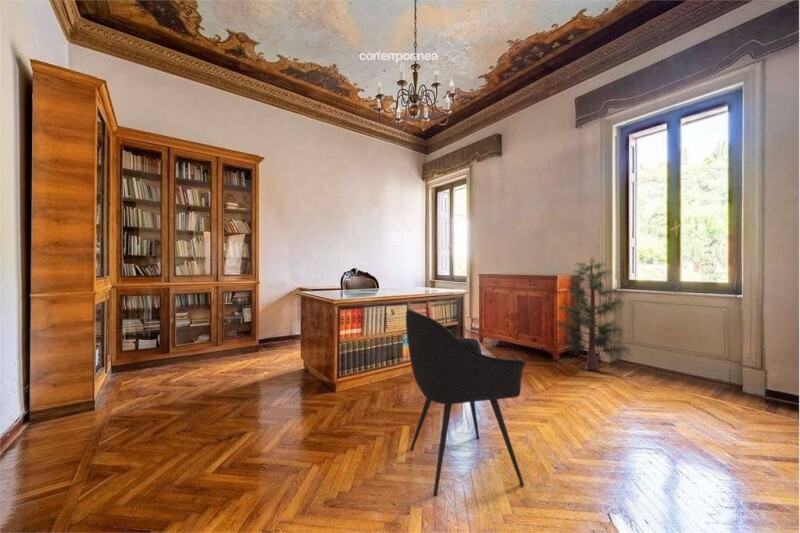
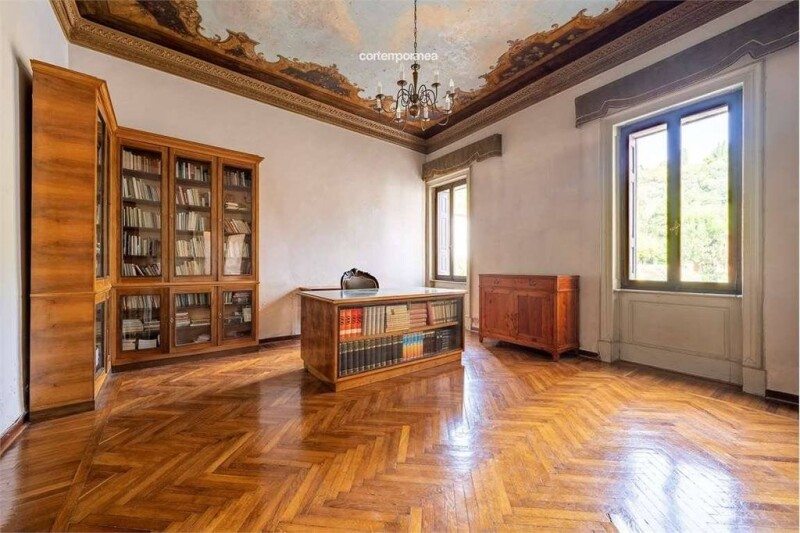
- pine tree (592, 312)
- armchair (459, 384)
